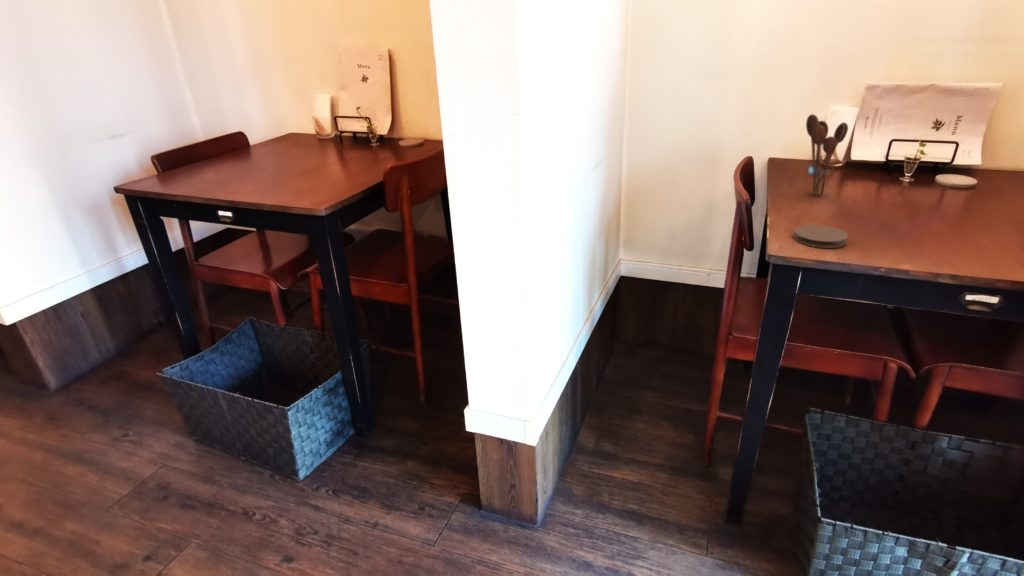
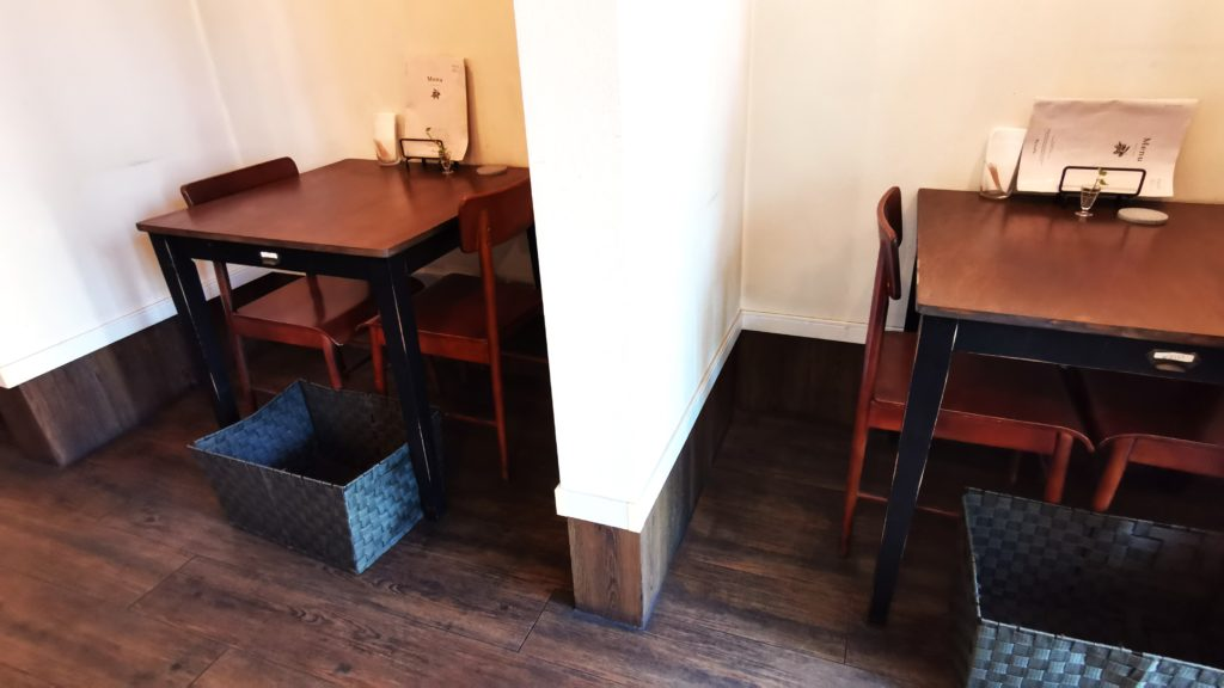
- coaster (820, 235)
- utensil holder (819, 155)
